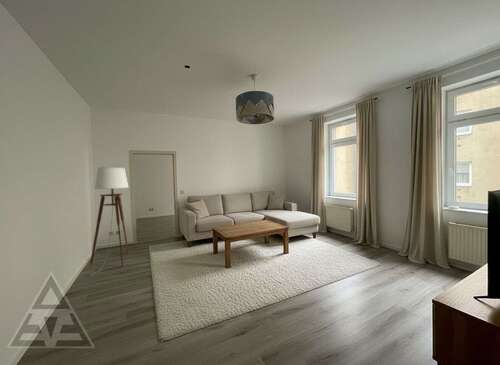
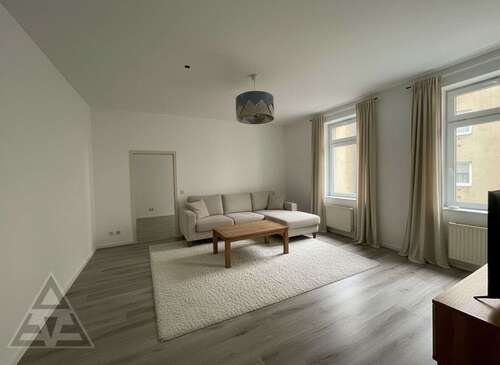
- floor lamp (112, 214)
